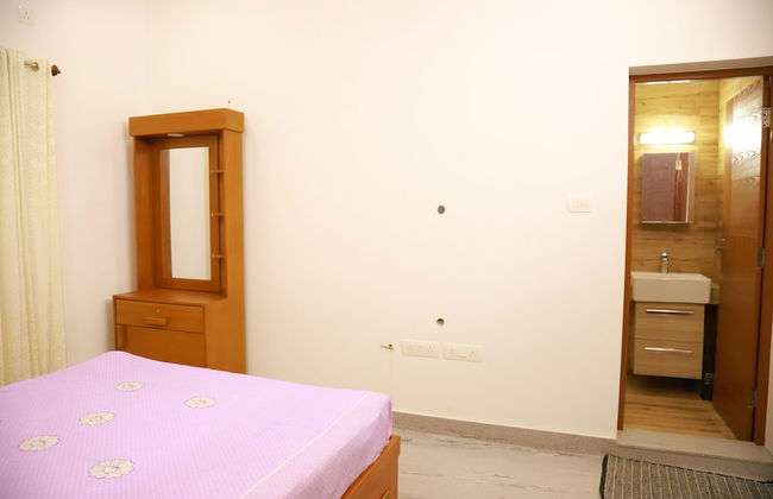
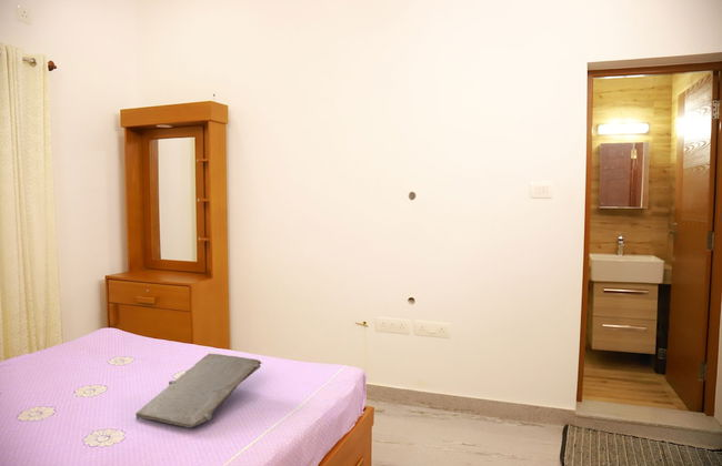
+ tray (210, 384)
